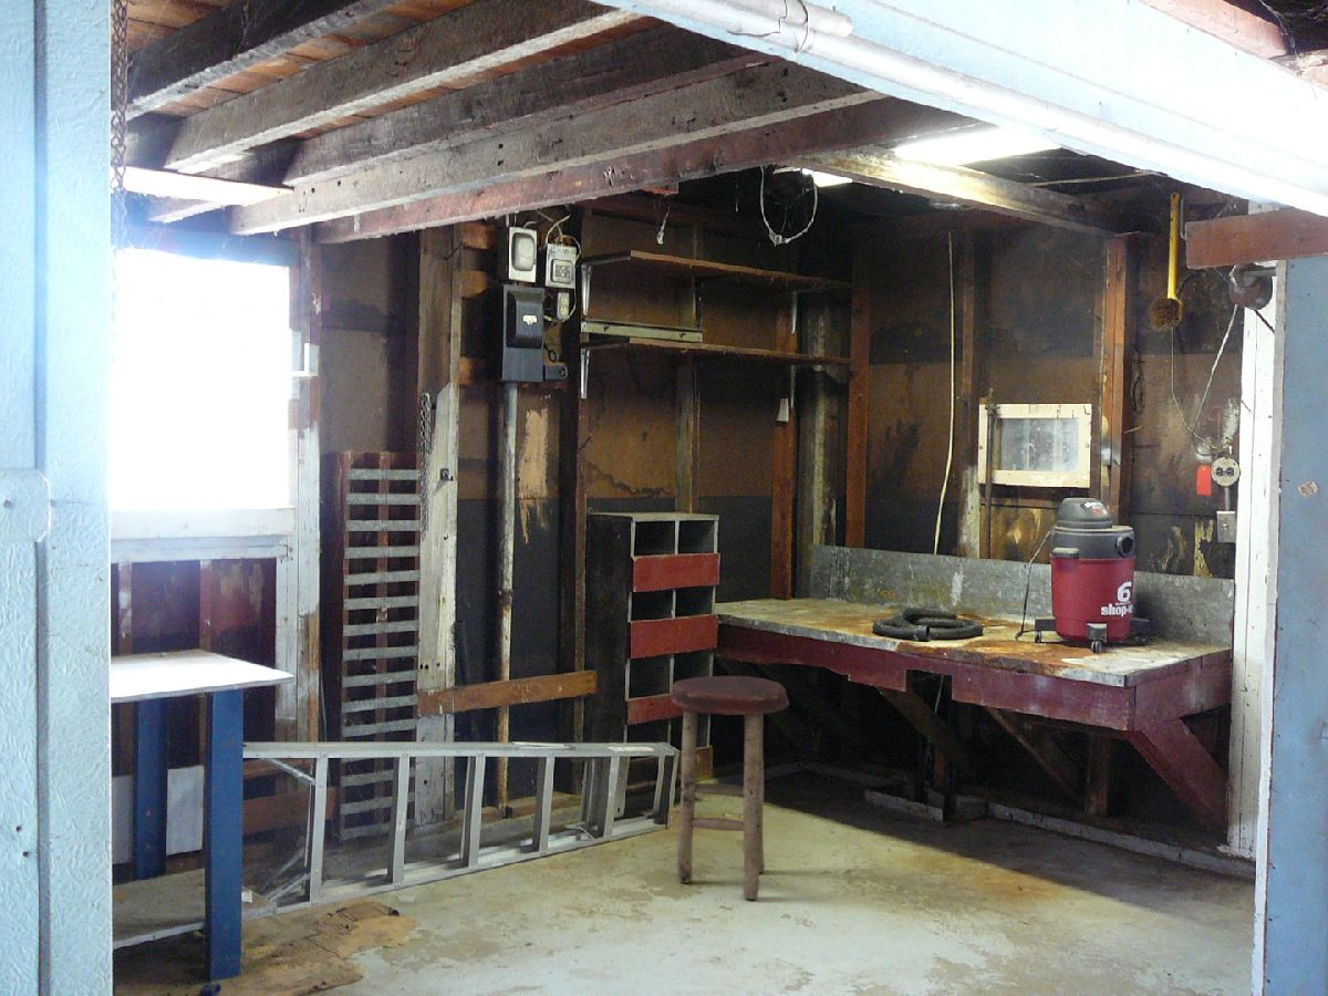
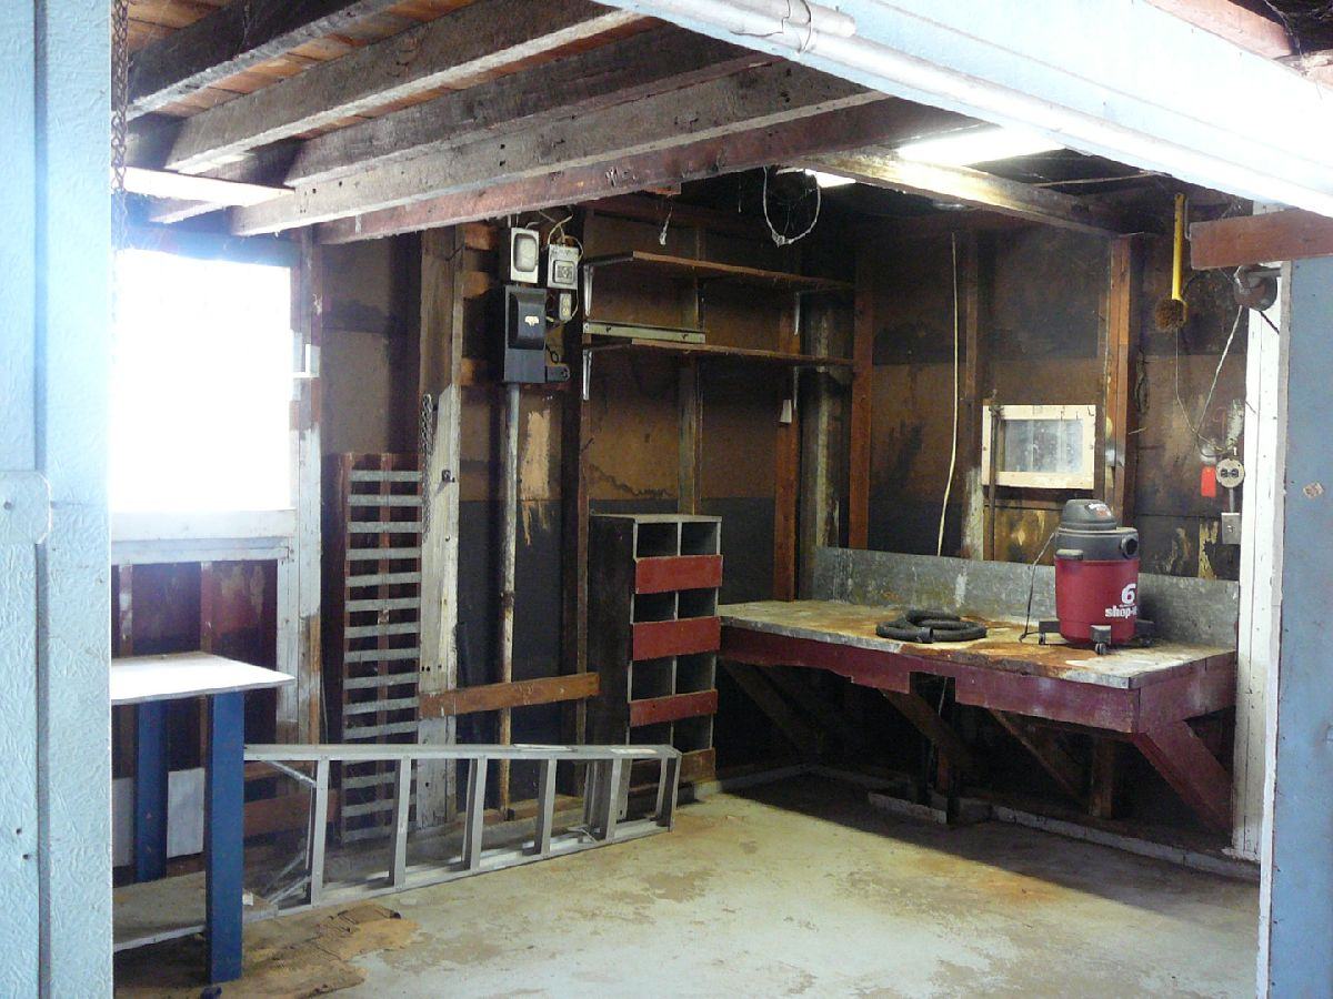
- stool (728, 785)
